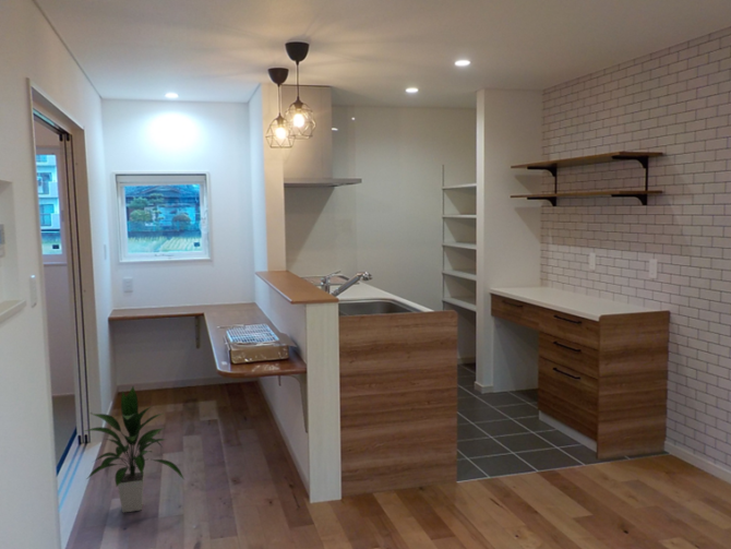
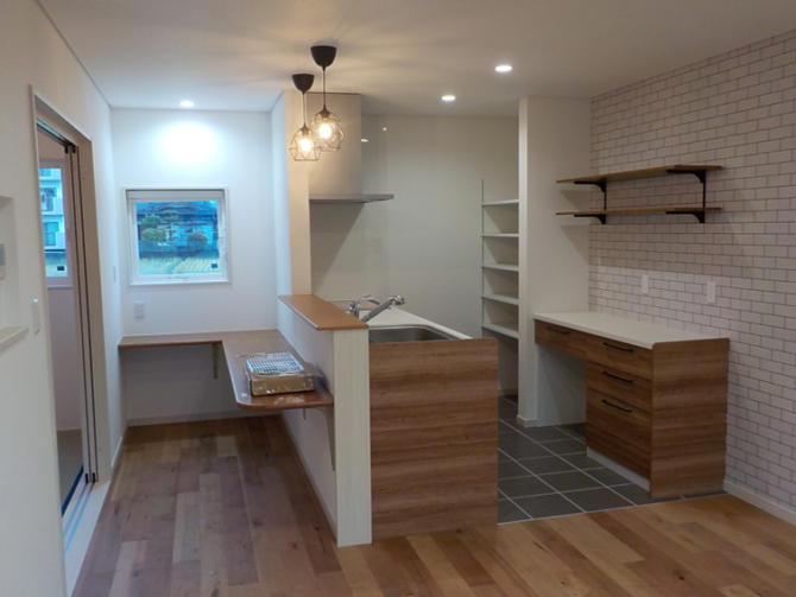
- indoor plant (133, 451)
